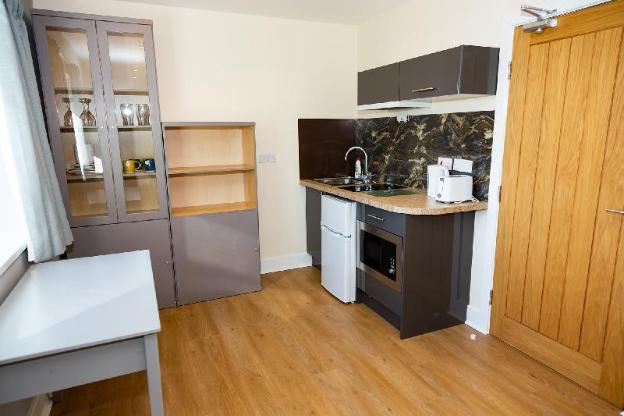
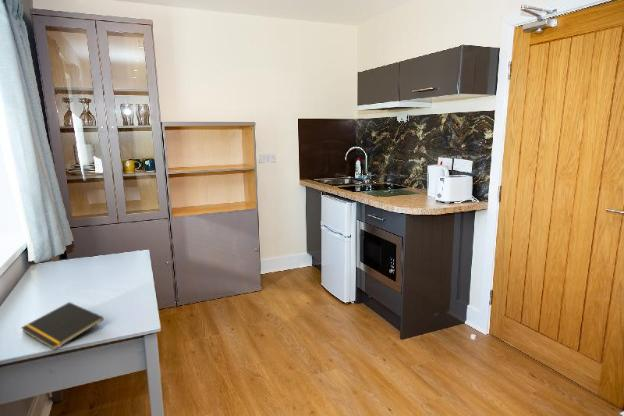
+ notepad (62, 323)
